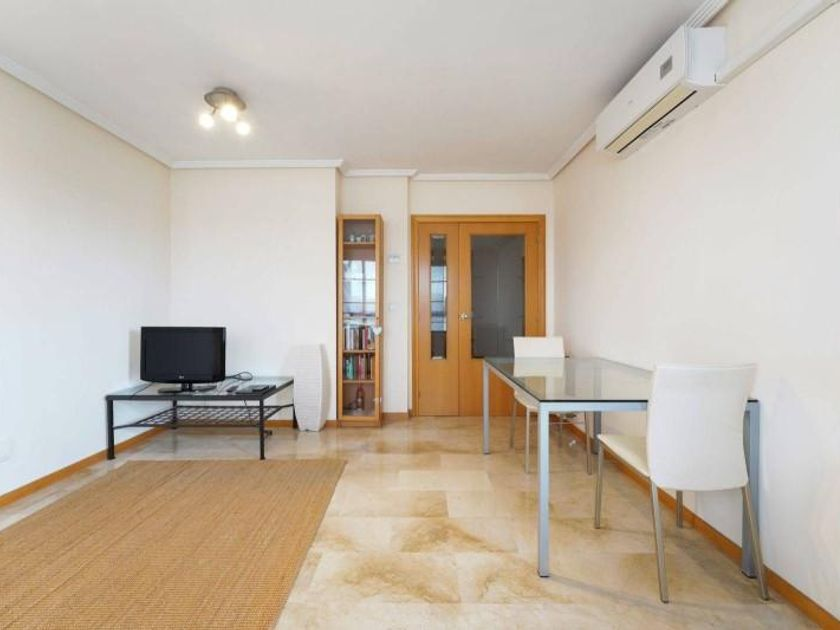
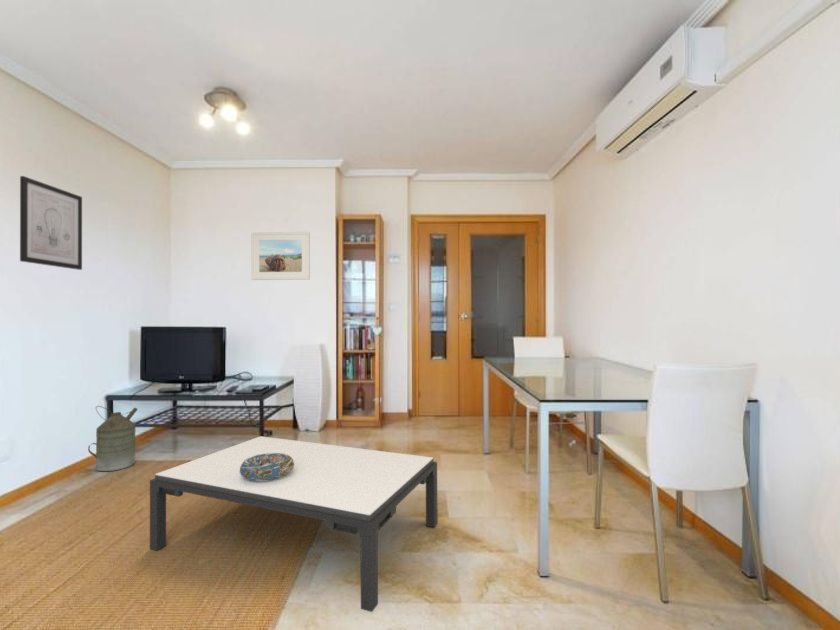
+ decorative bowl (267, 465)
+ wall art (53, 226)
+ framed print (280, 255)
+ coffee table (301, 500)
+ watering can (113, 435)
